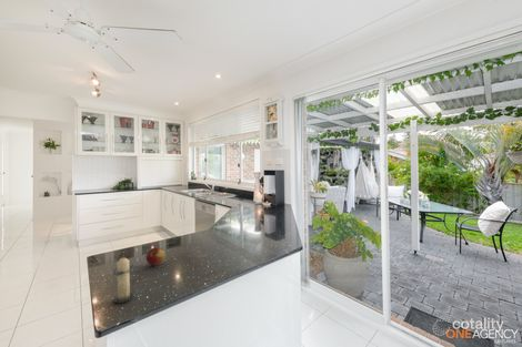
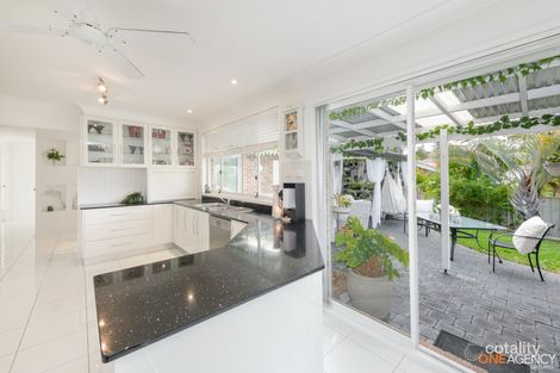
- apple (155, 256)
- candle (123, 277)
